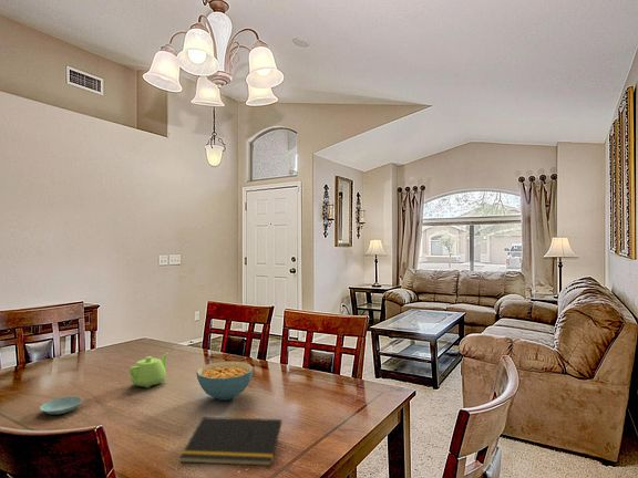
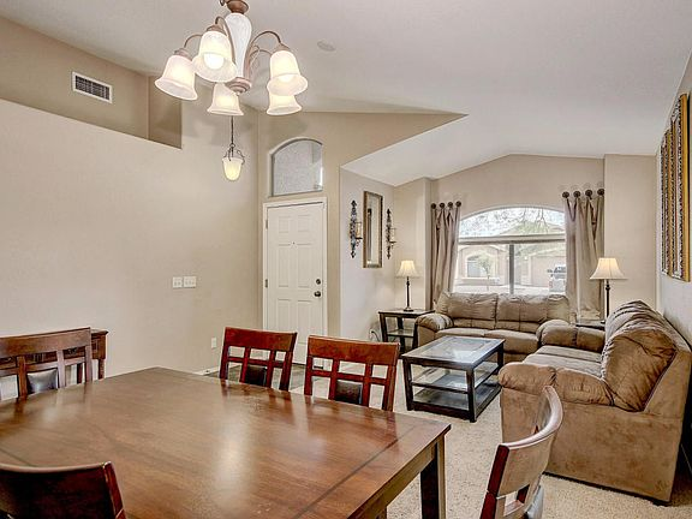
- saucer (61, 406)
- cereal bowl (225, 383)
- notepad (234, 439)
- teapot (150, 370)
